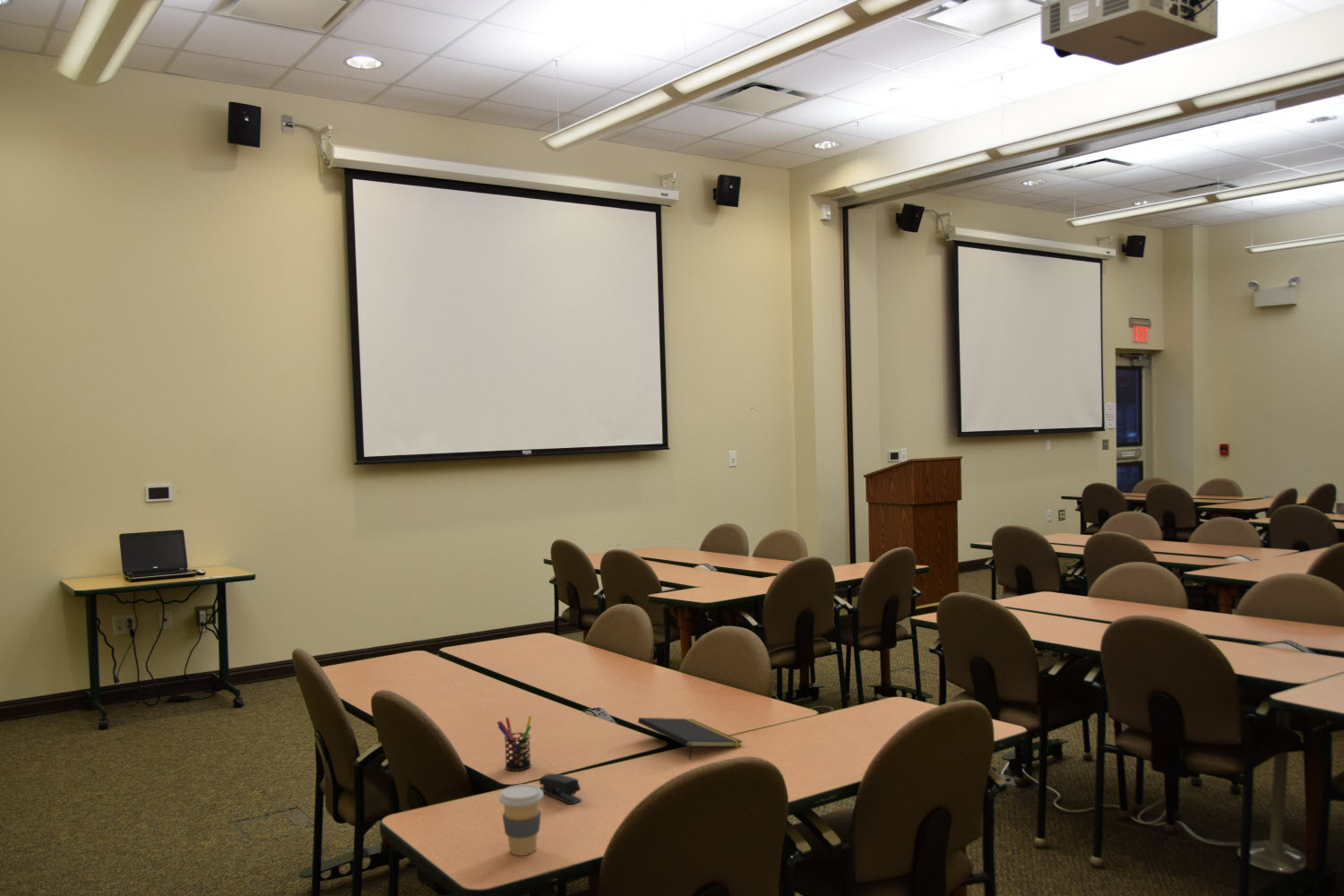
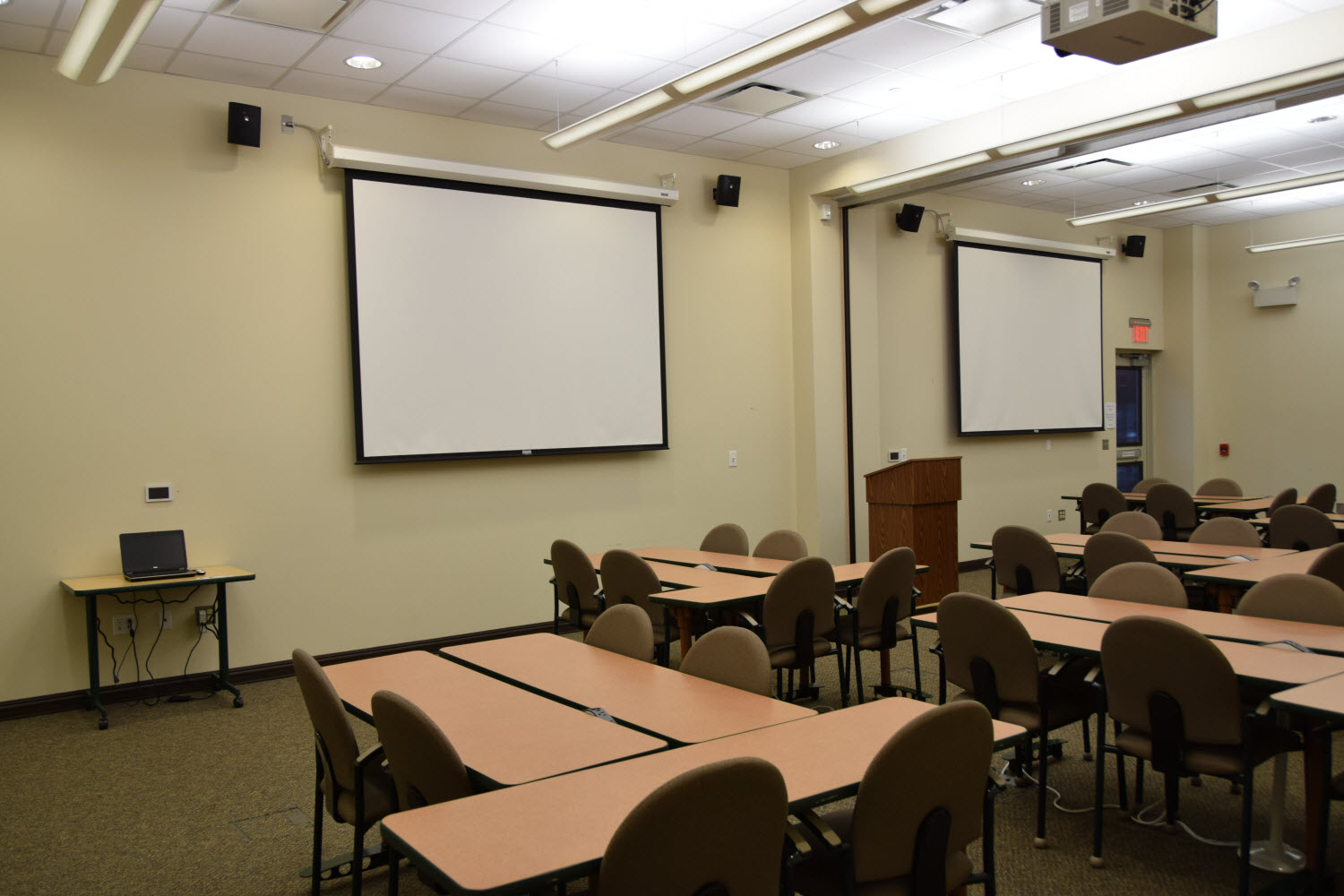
- coffee cup (521, 820)
- stapler (559, 784)
- notepad (689, 731)
- pen holder (518, 741)
